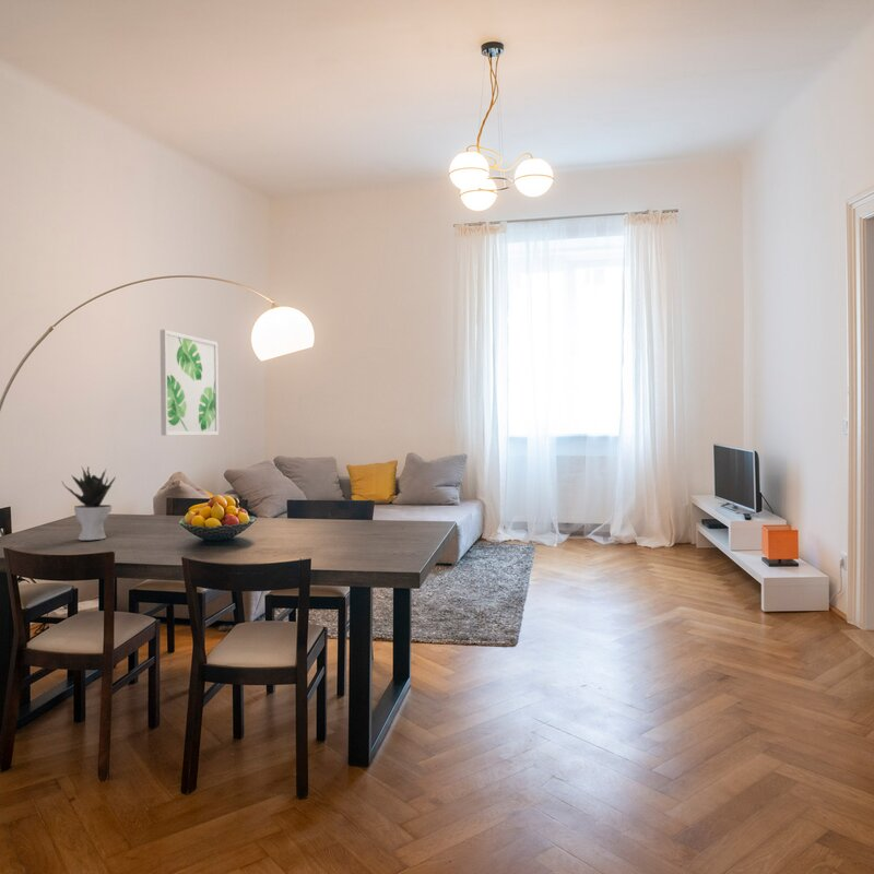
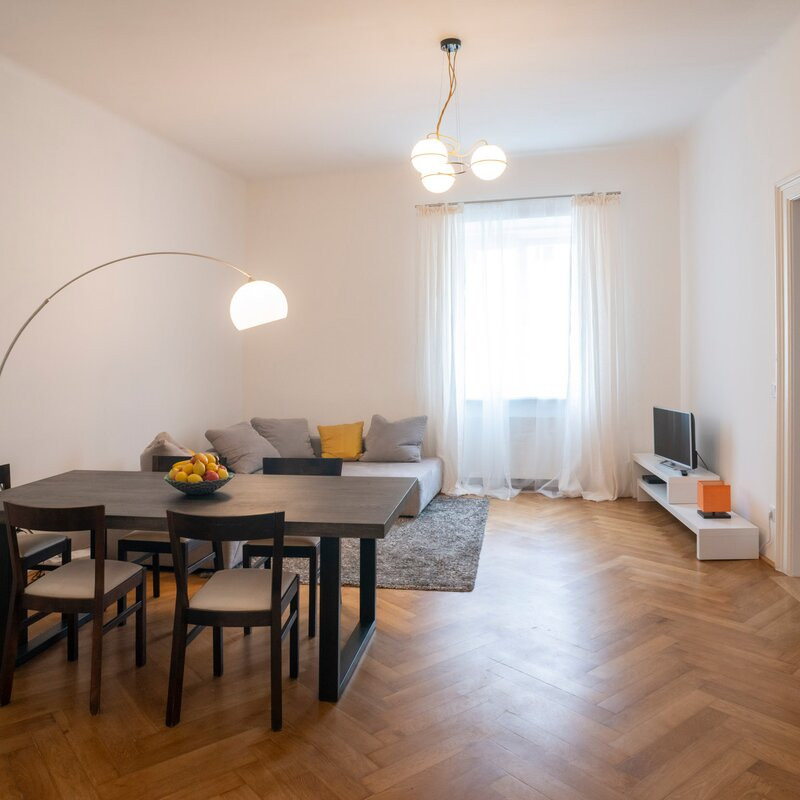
- potted plant (91, 501)
- wall art (191, 386)
